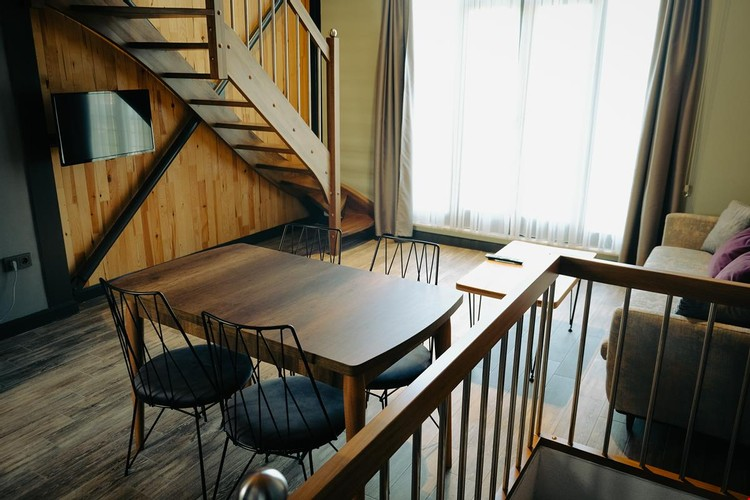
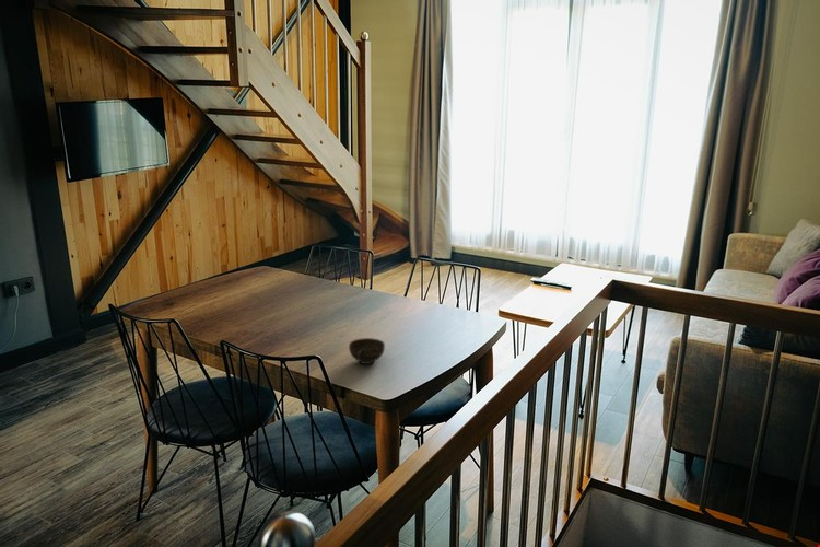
+ cup (365, 353)
